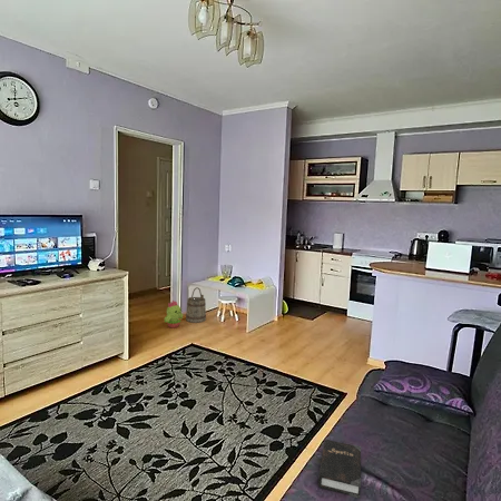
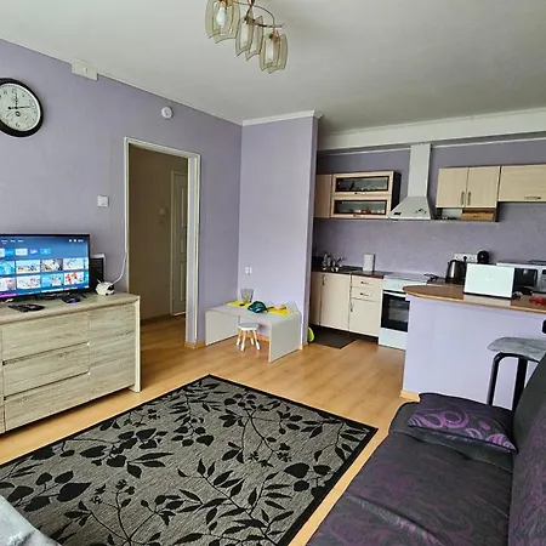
- decorative plant (174, 313)
- hardback book (340, 465)
- bucket (196, 303)
